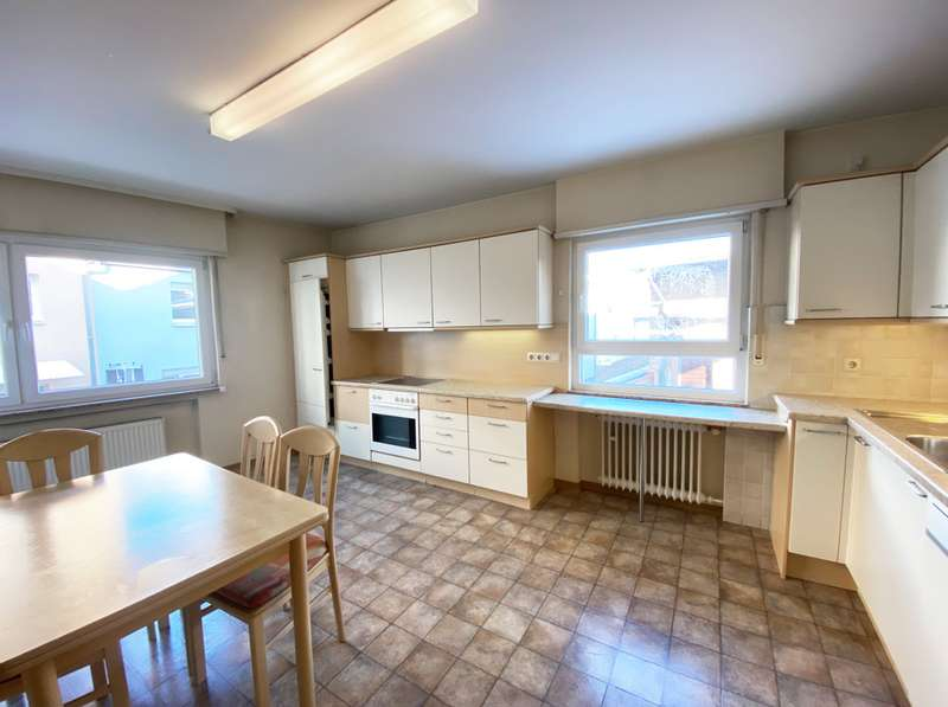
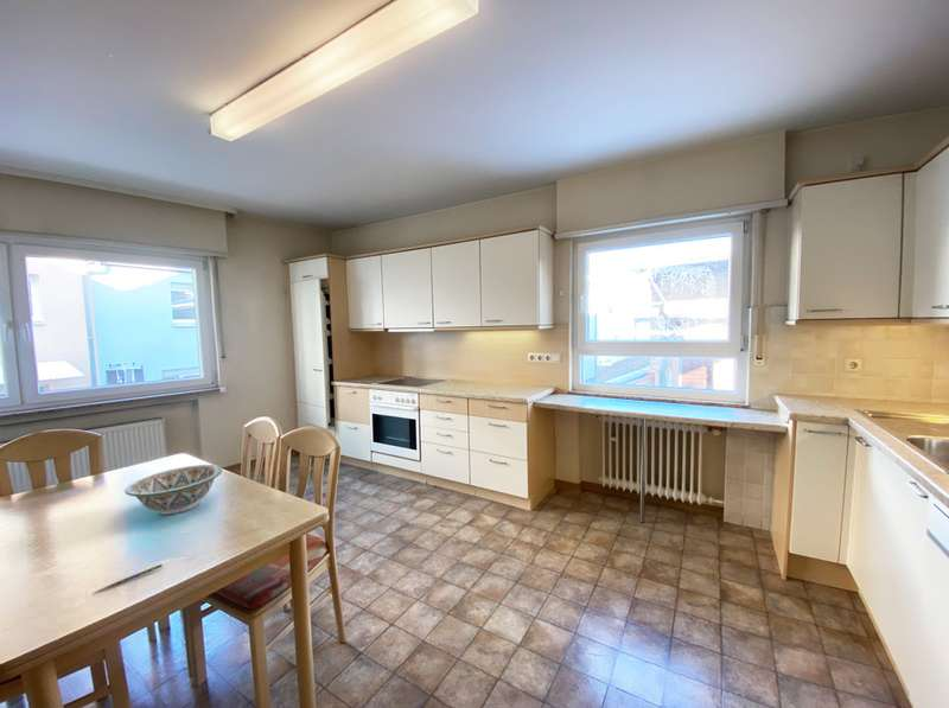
+ pen (128, 578)
+ decorative bowl (177, 491)
